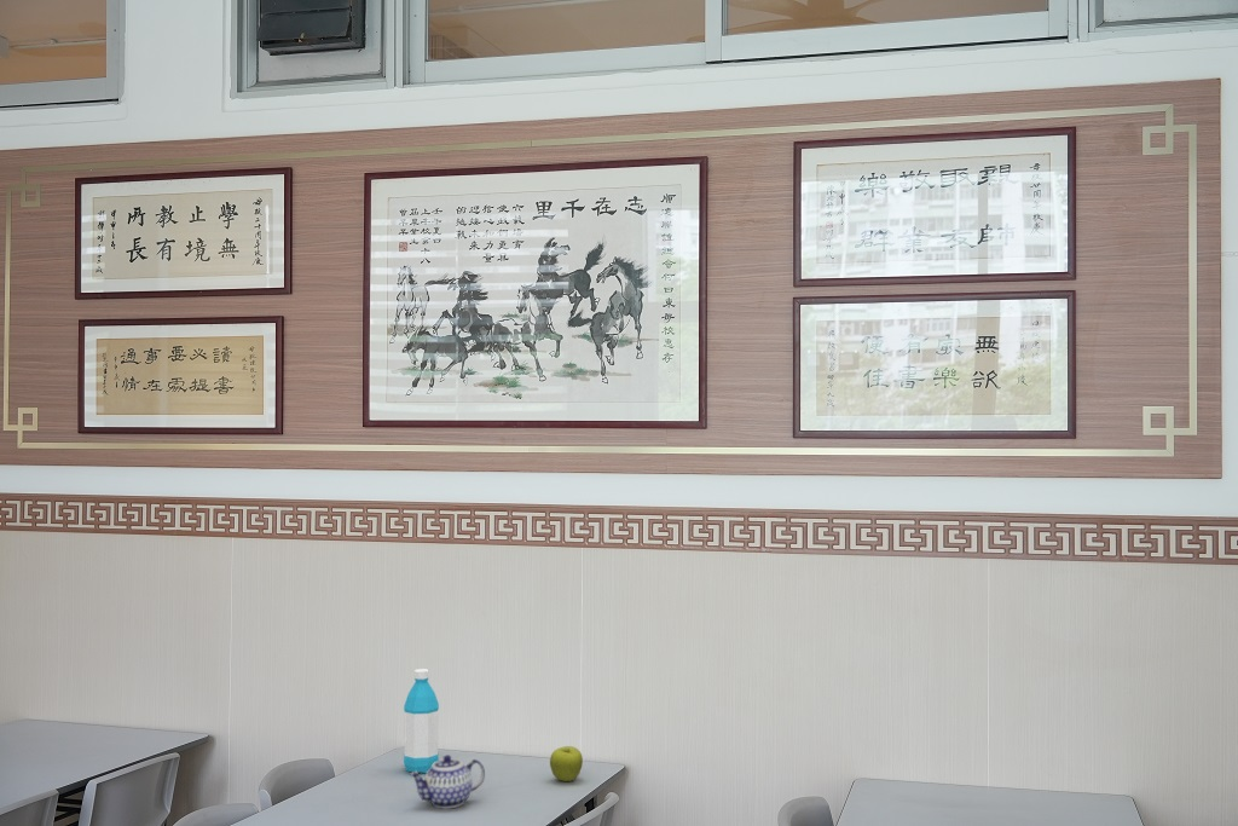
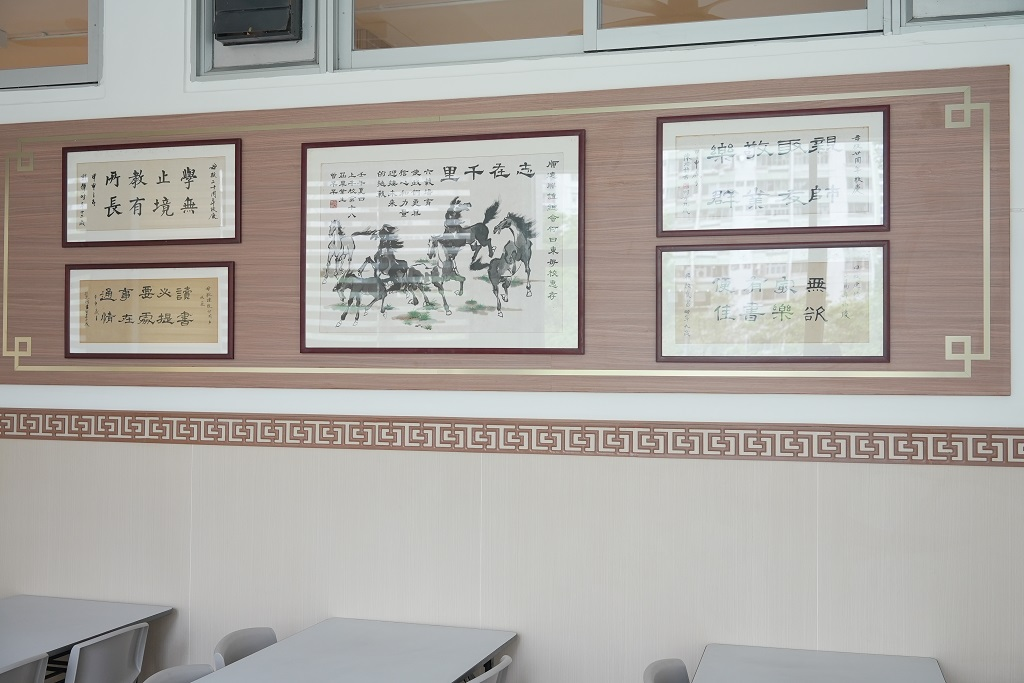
- water bottle (421, 720)
- fruit (566, 763)
- teapot (447, 779)
